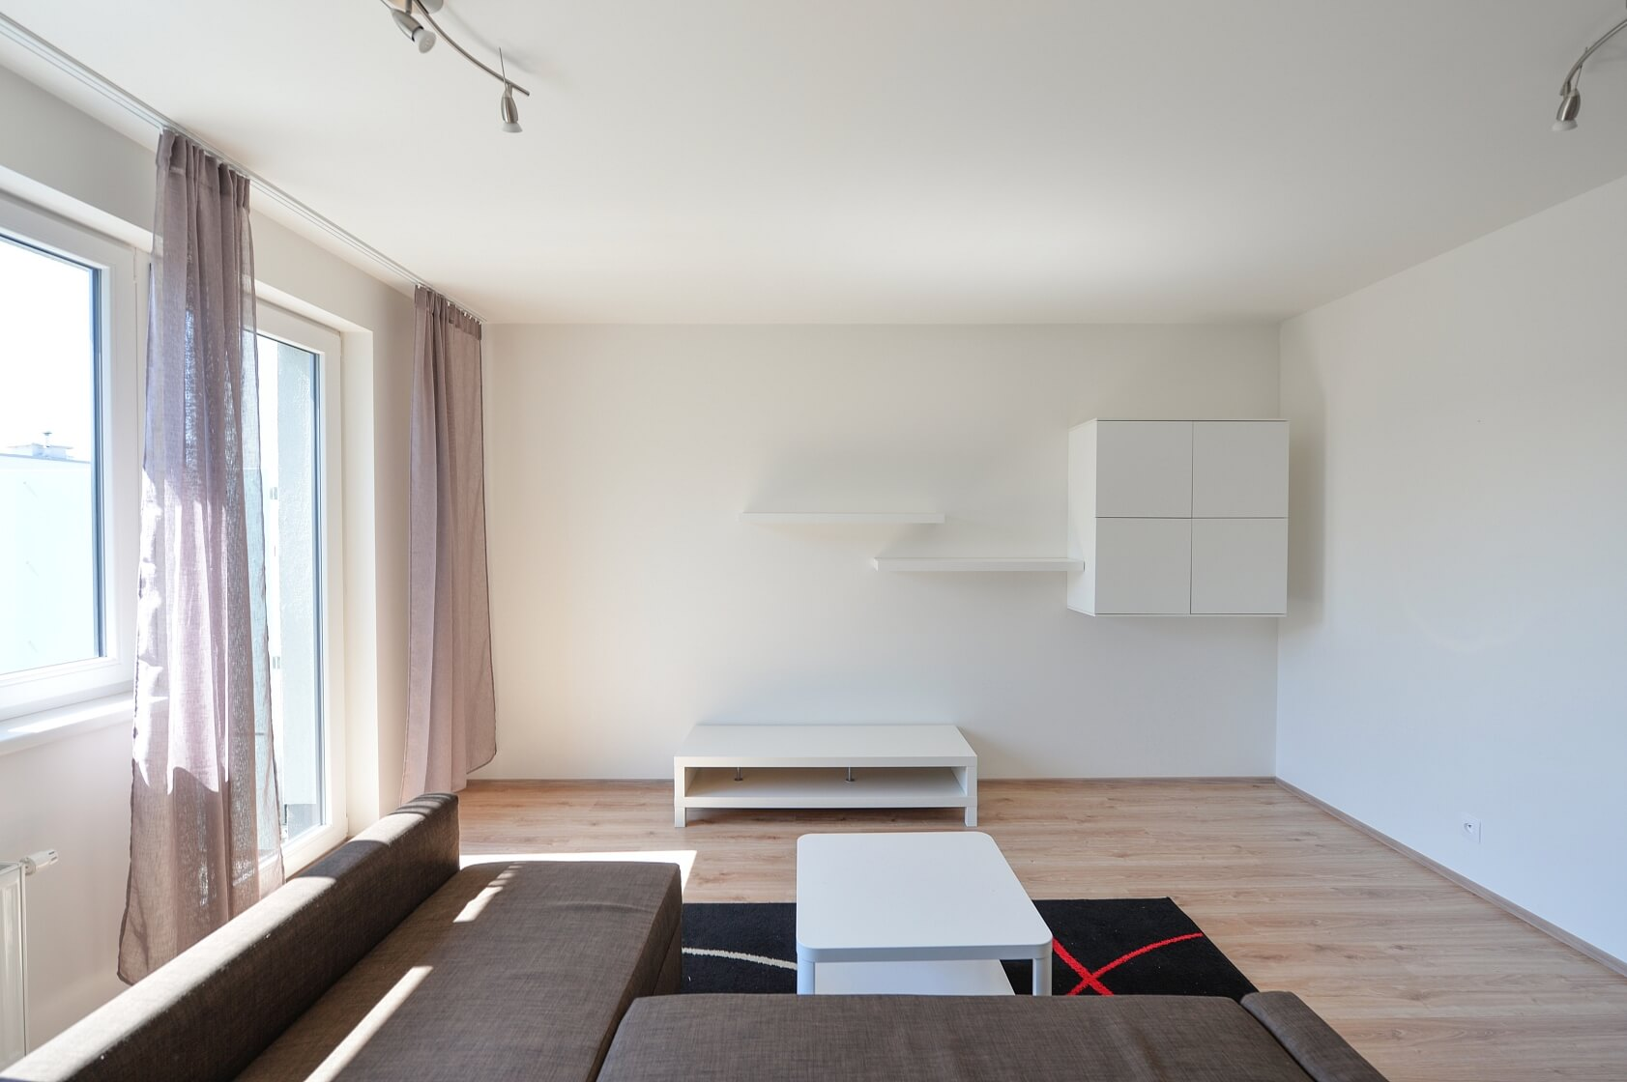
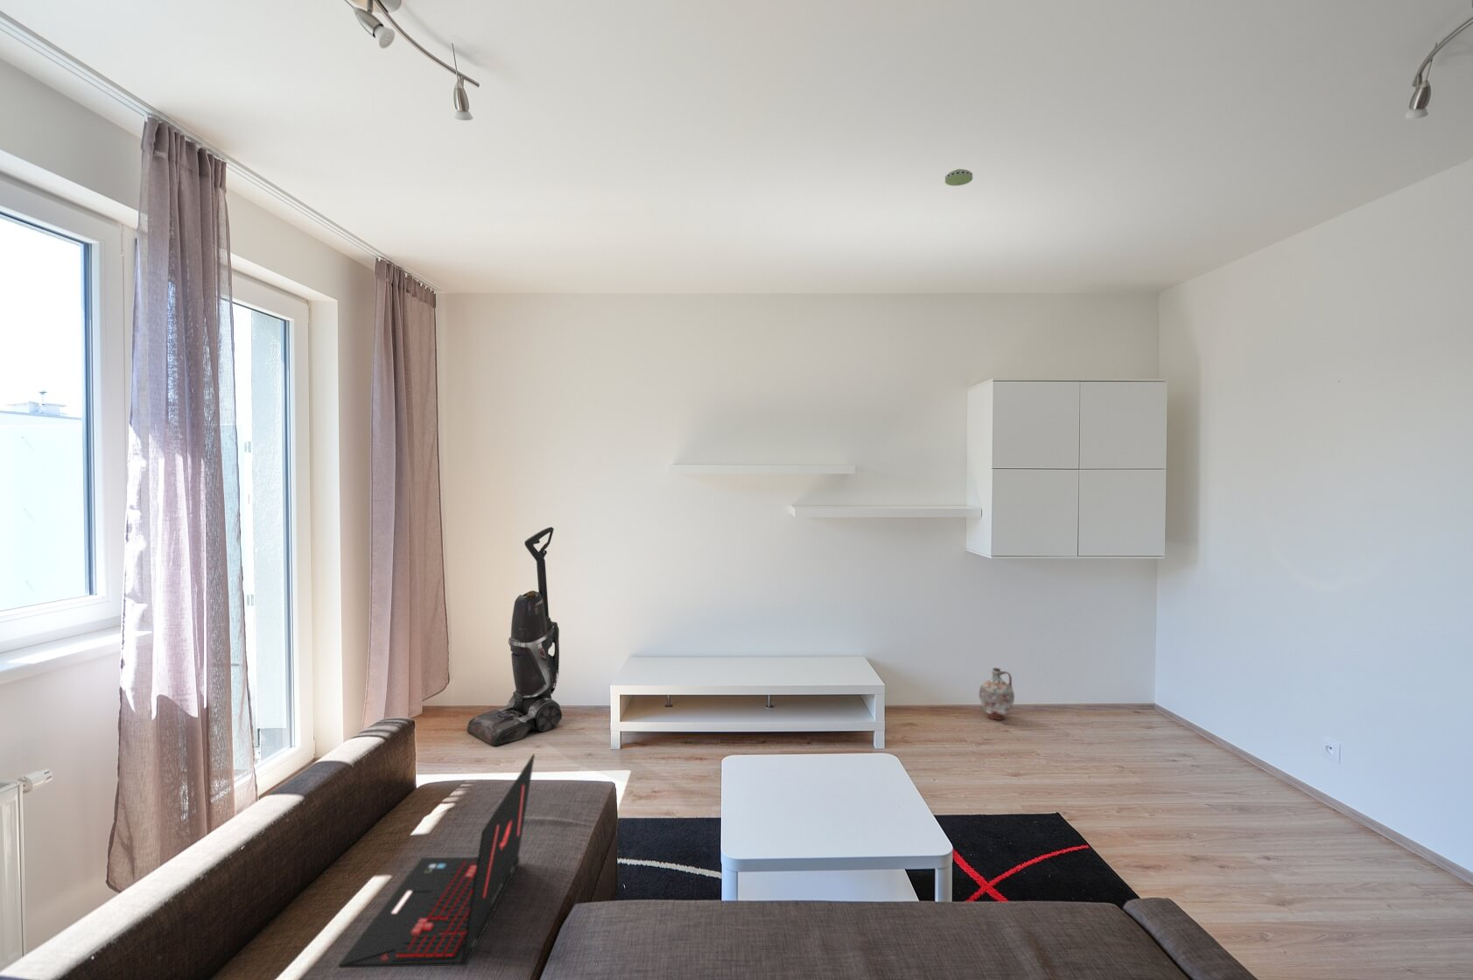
+ vacuum cleaner (514, 629)
+ laptop (449, 858)
+ smoke detector (958, 177)
+ ceramic jug (996, 693)
